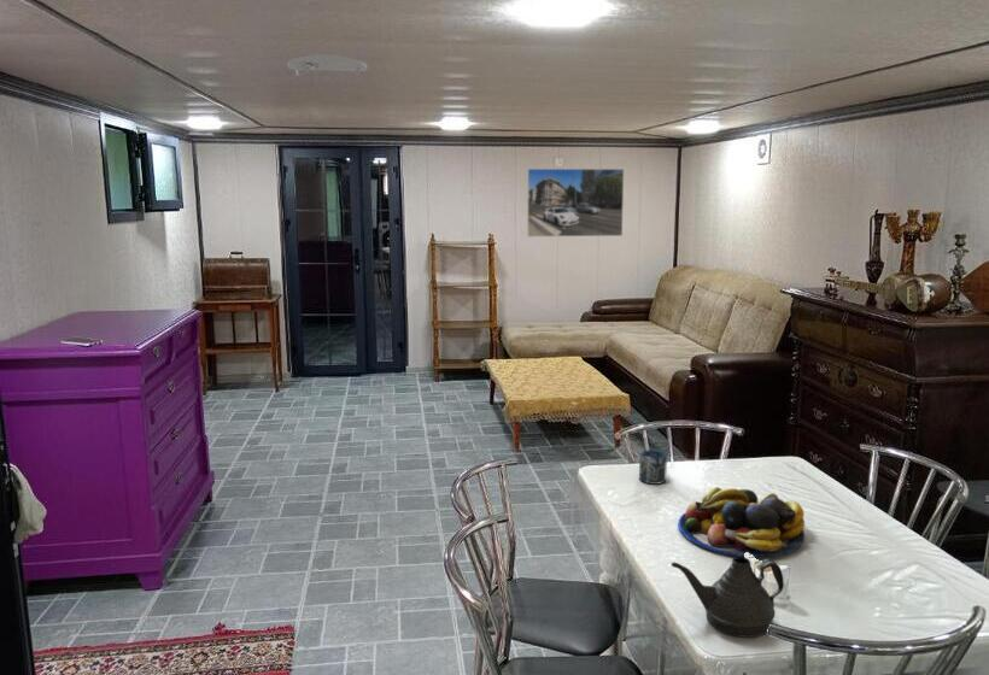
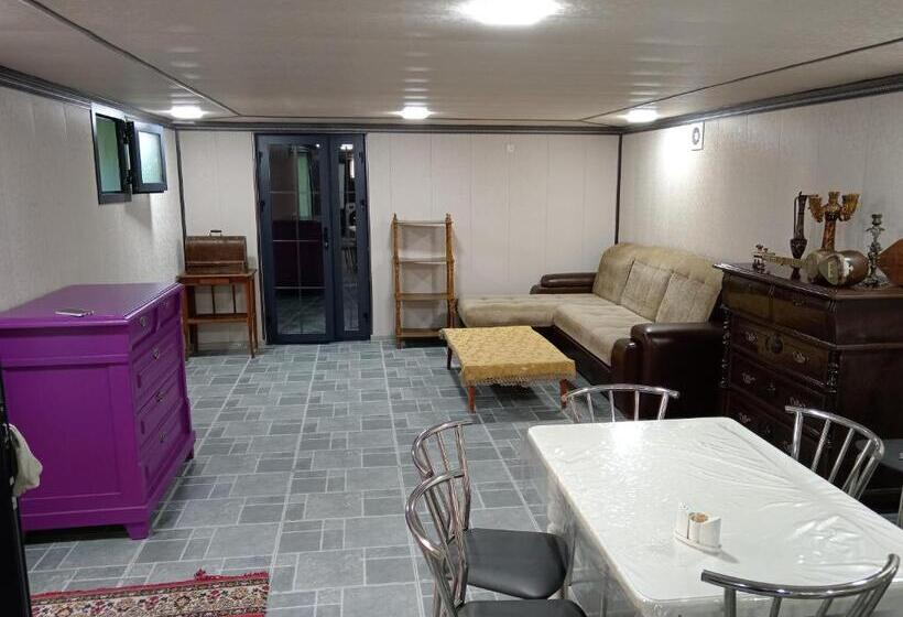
- cup (650, 465)
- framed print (575, 202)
- teapot (725, 589)
- fruit bowl (739, 510)
- smoke detector (327, 68)
